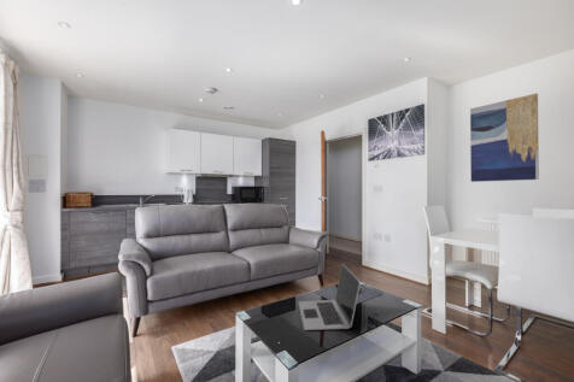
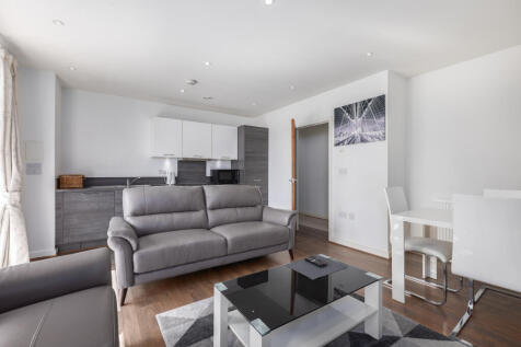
- wall art (502, 141)
- laptop (326, 300)
